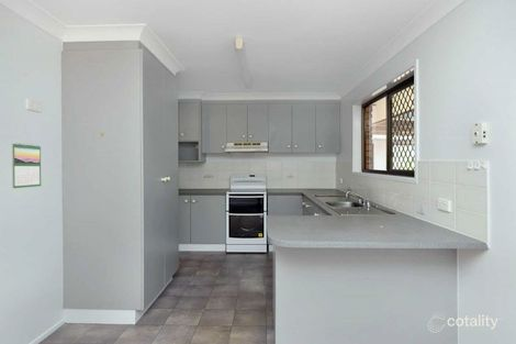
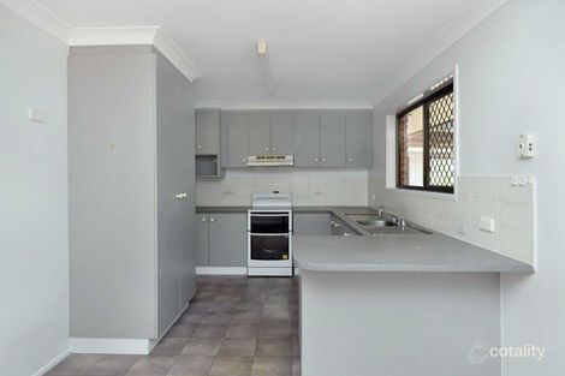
- calendar (26, 165)
